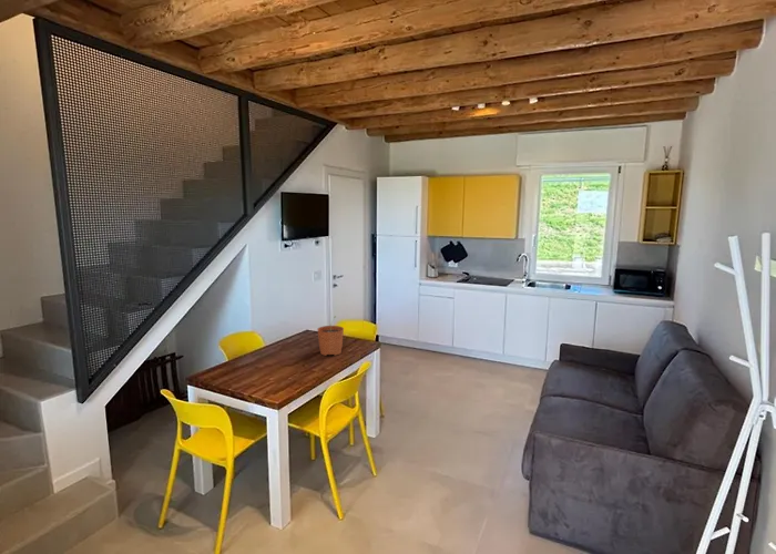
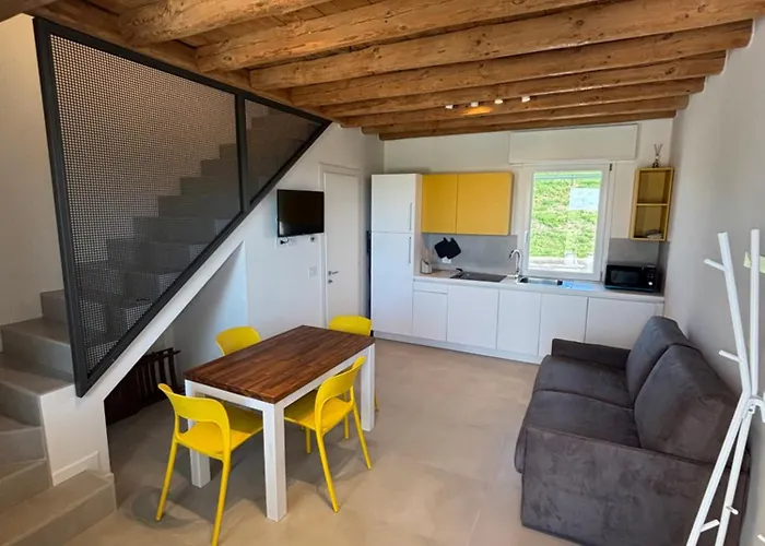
- plant pot (330, 335)
